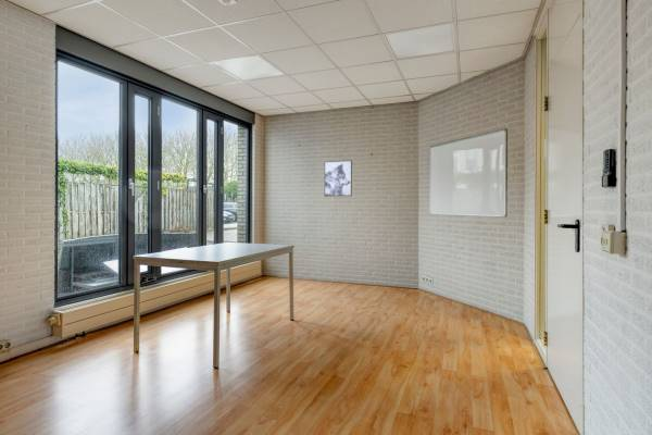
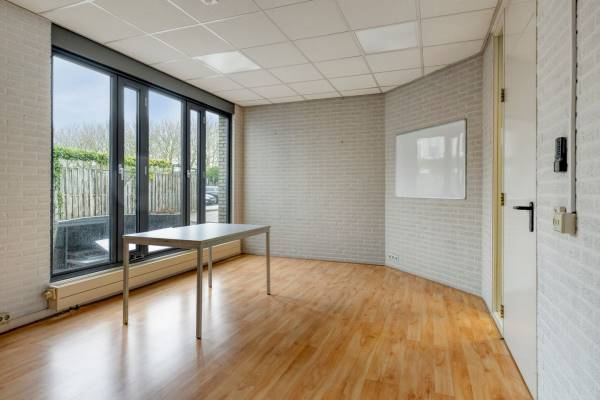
- wall art (338, 178)
